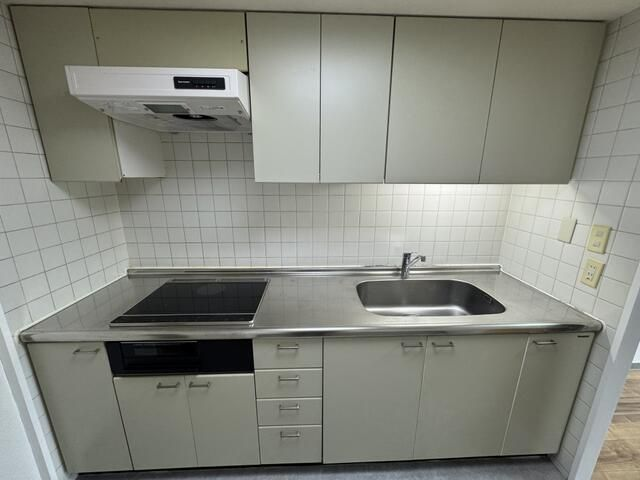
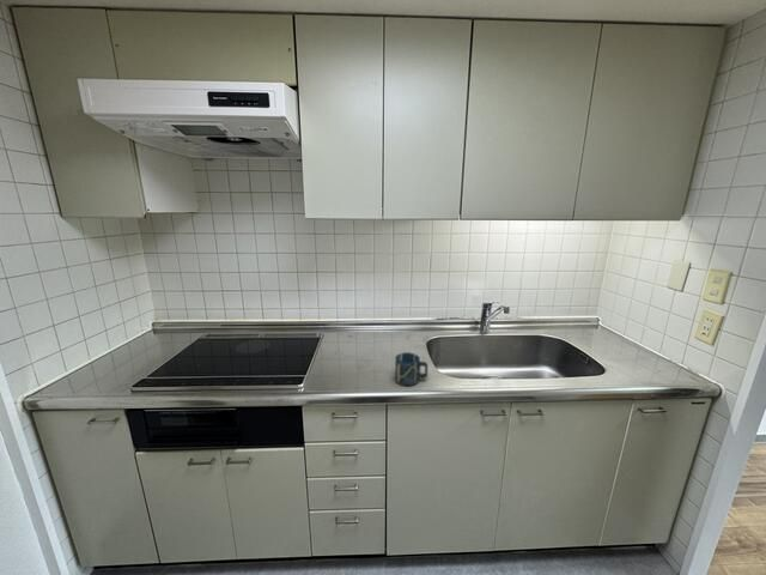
+ cup (411, 369)
